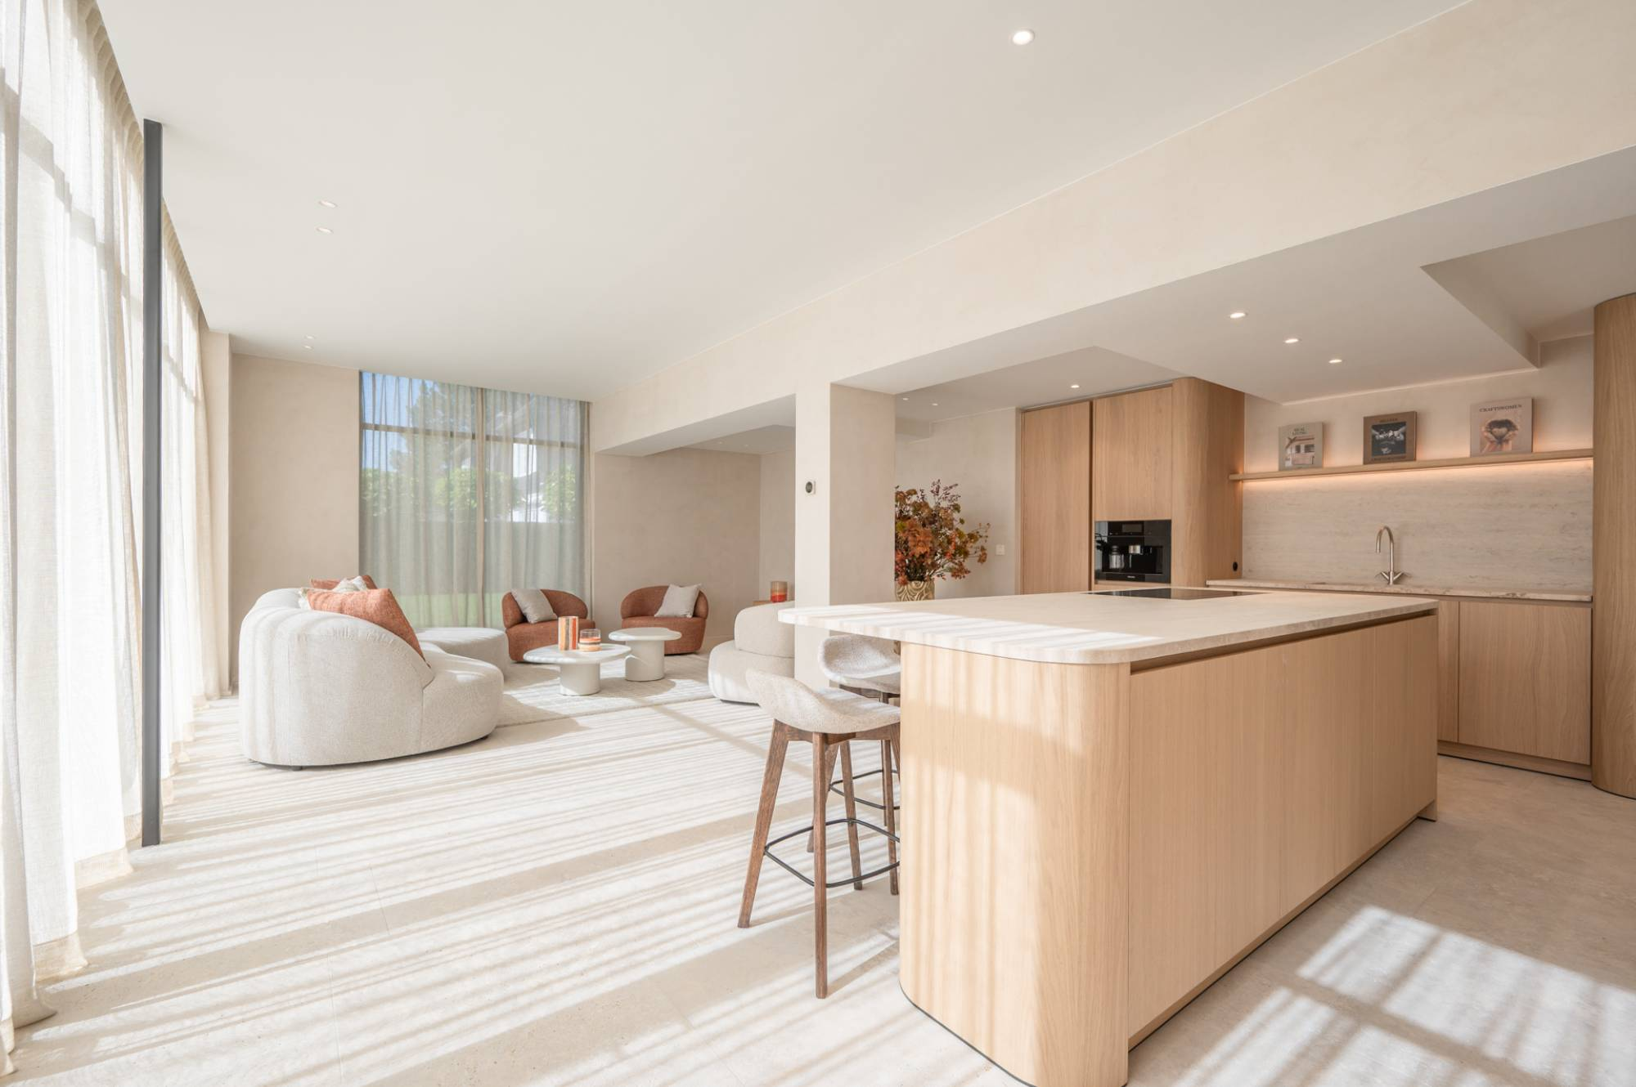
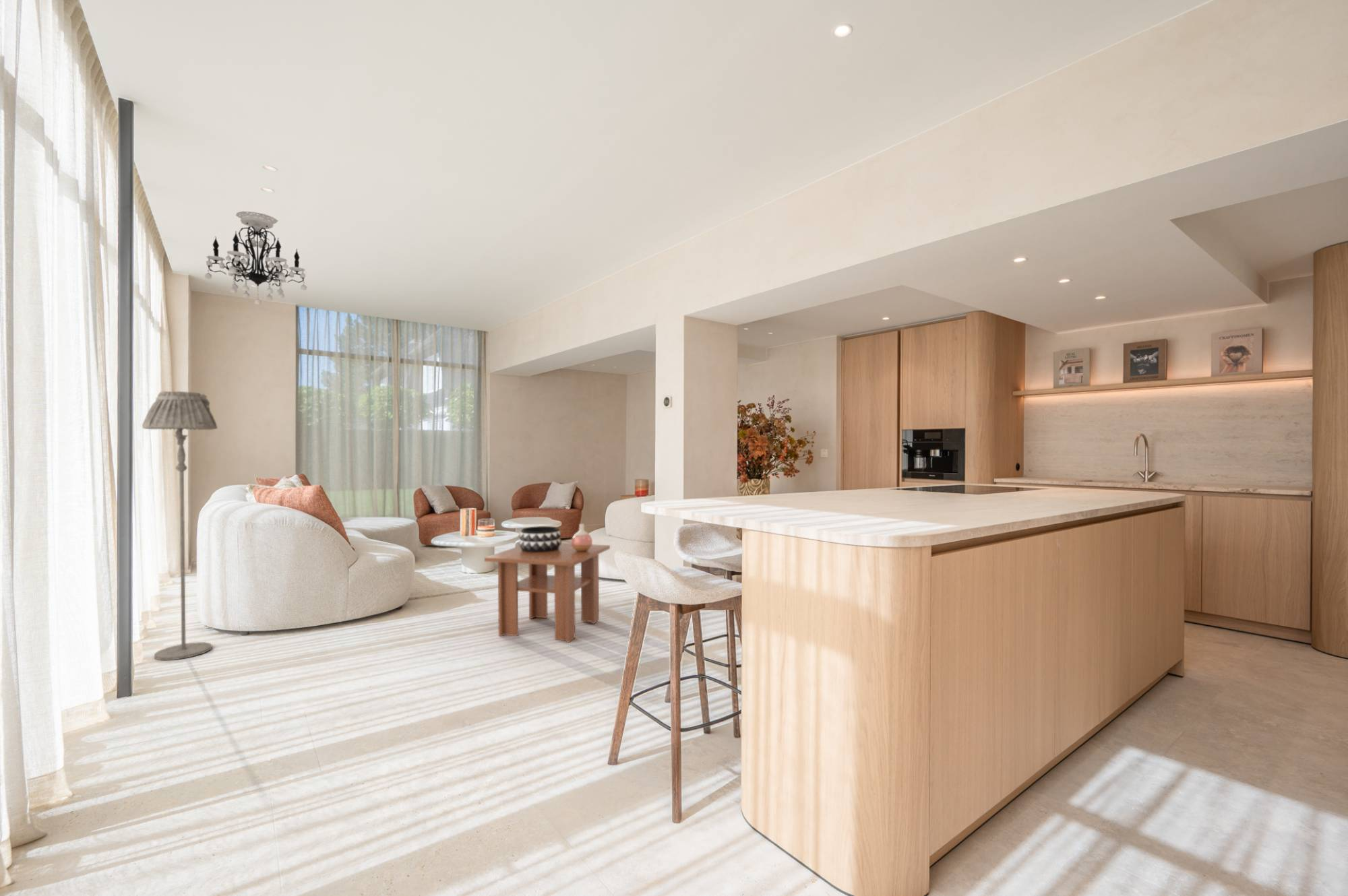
+ coffee table (551, 589)
+ floor lamp (182, 522)
+ chandelier (257, 261)
+ vase (582, 537)
+ decorative bowl (540, 538)
